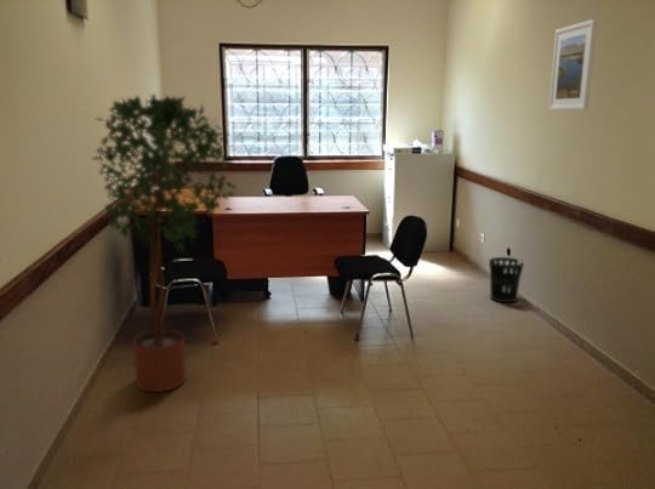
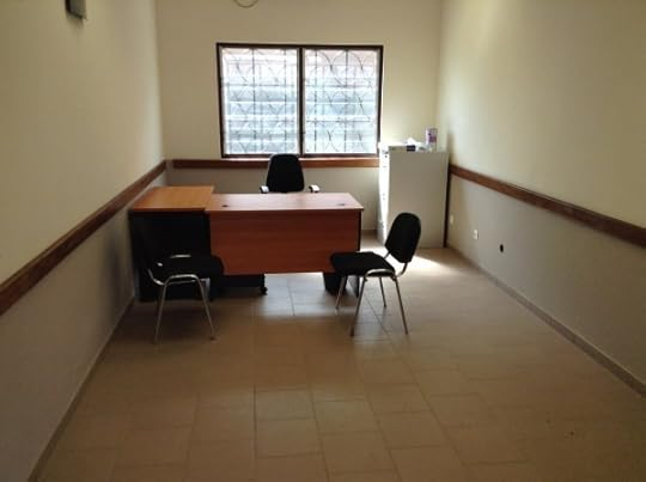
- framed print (570, 68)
- wastebasket (505, 279)
- potted tree (171, 240)
